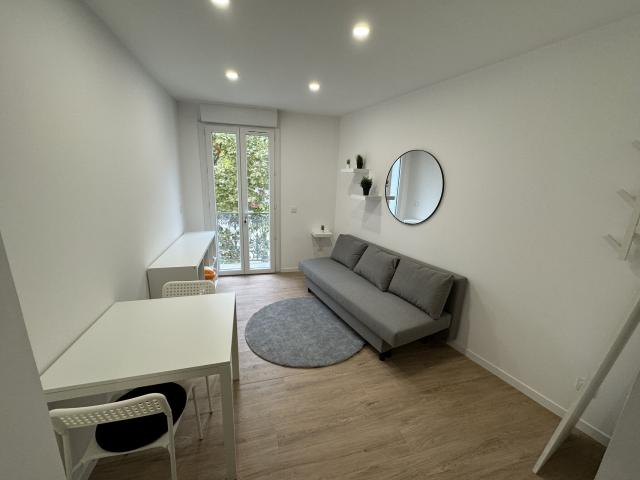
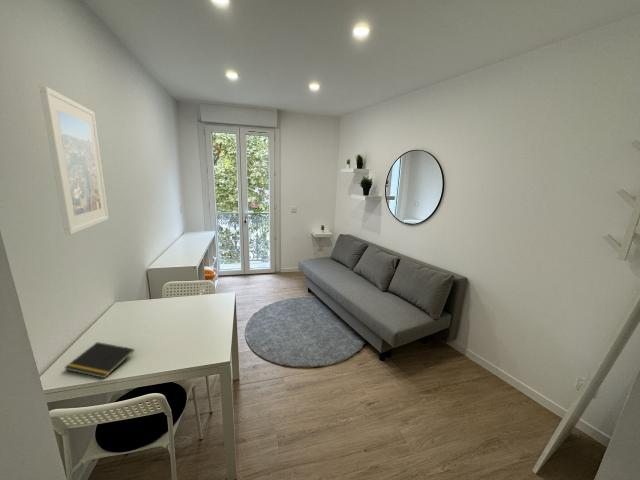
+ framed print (81, 166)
+ notepad (100, 358)
